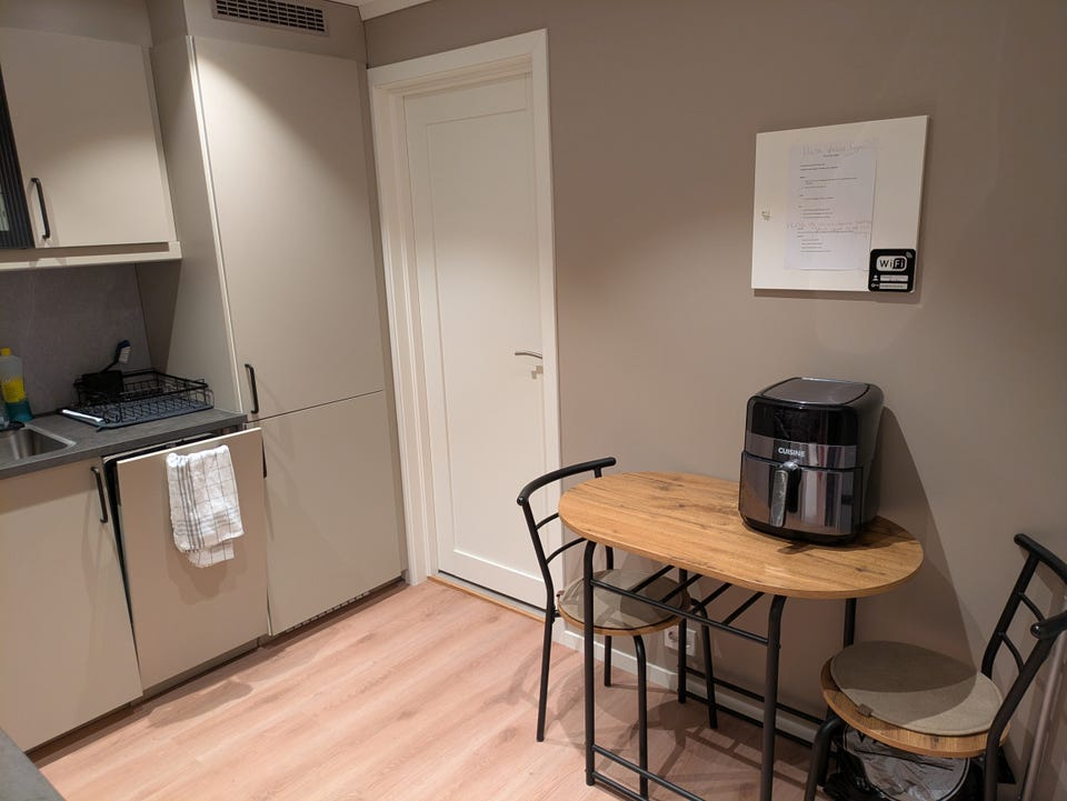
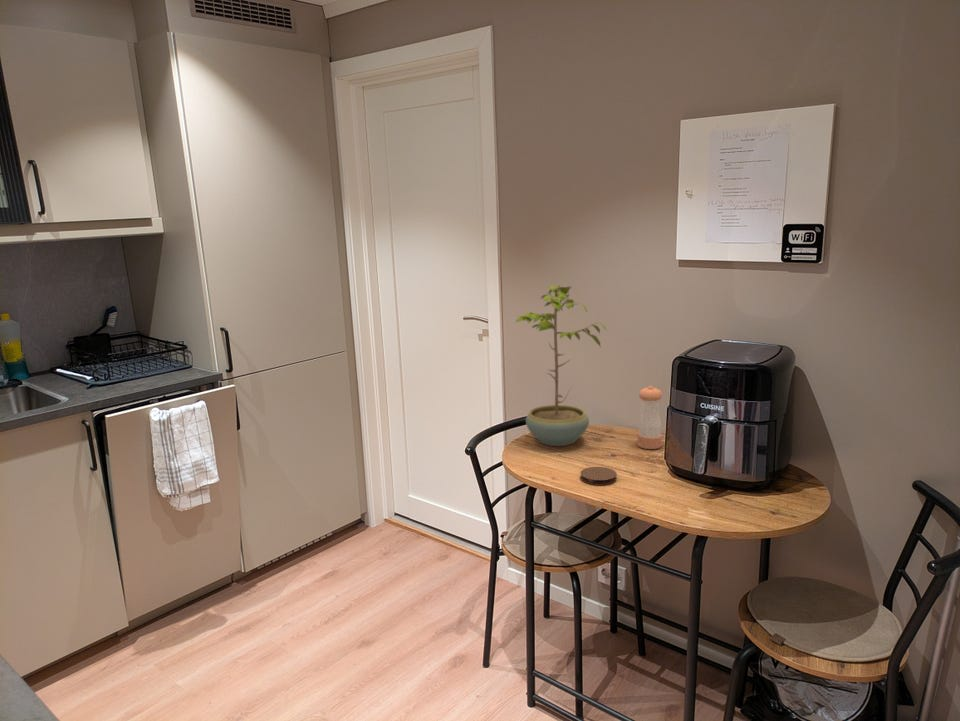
+ pepper shaker (650, 416)
+ potted plant (557, 364)
+ coaster (598, 475)
